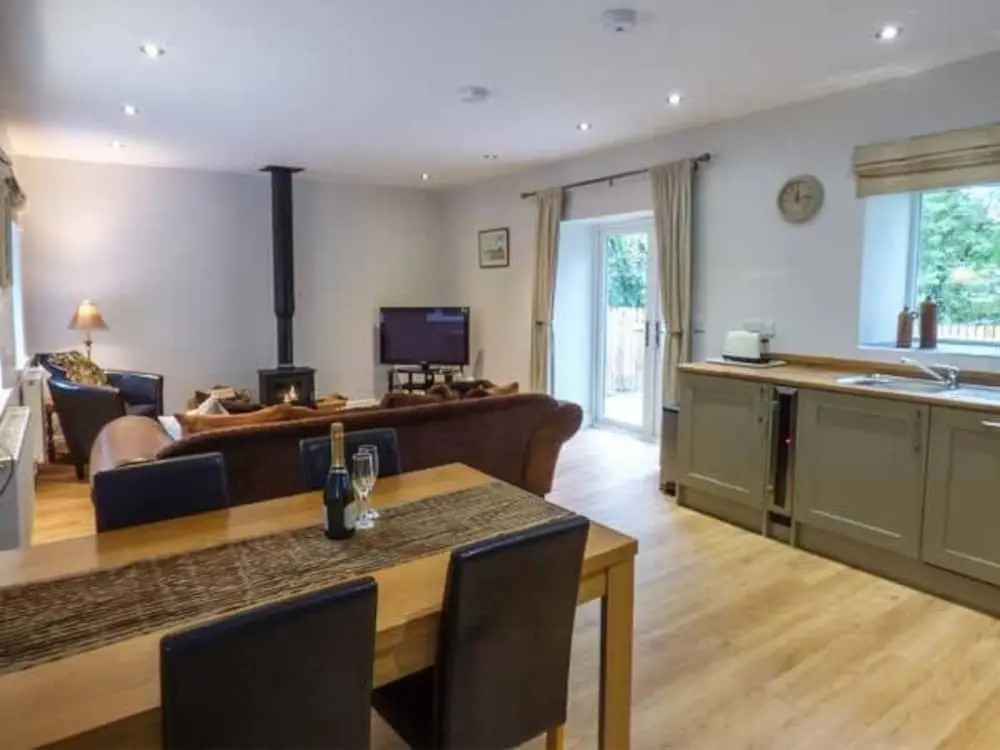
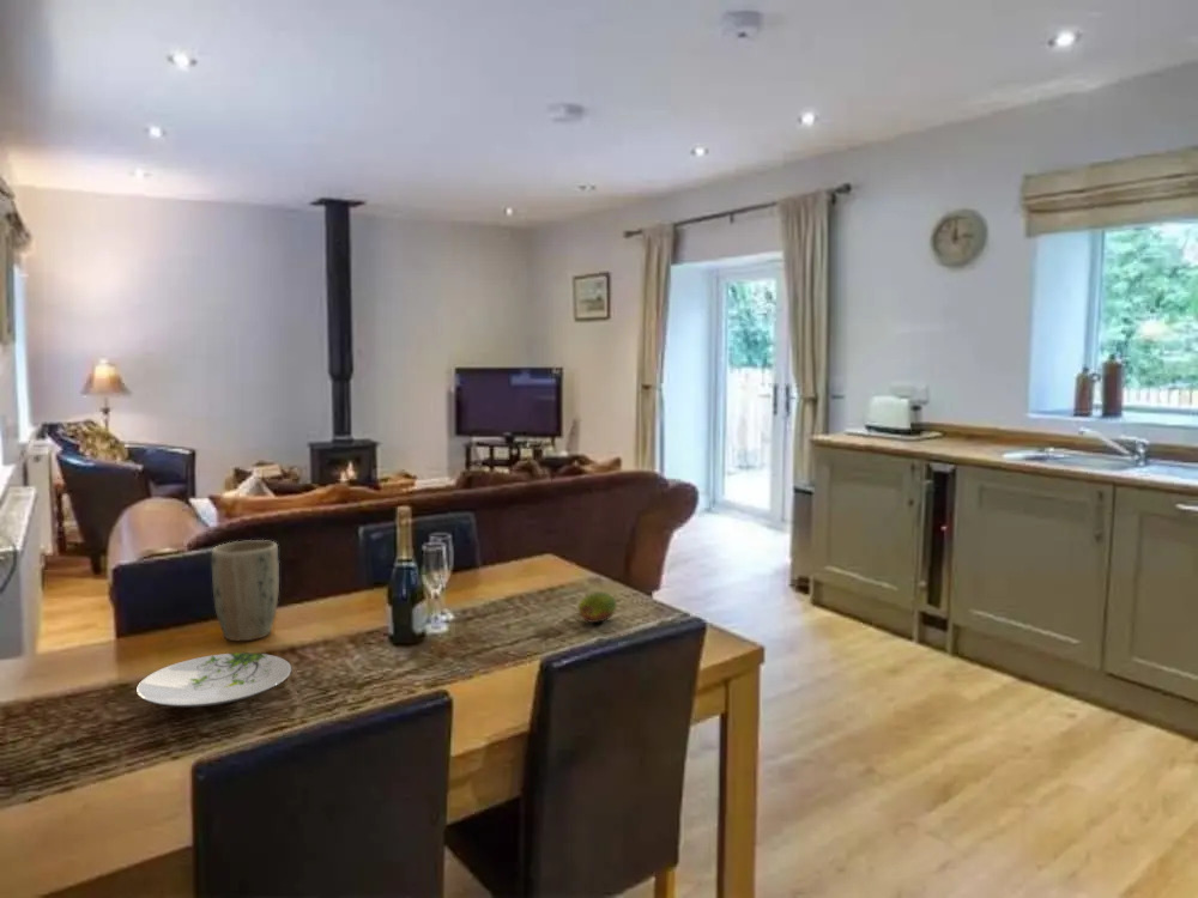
+ fruit (598, 606)
+ plate (217, 685)
+ plant pot (247, 590)
